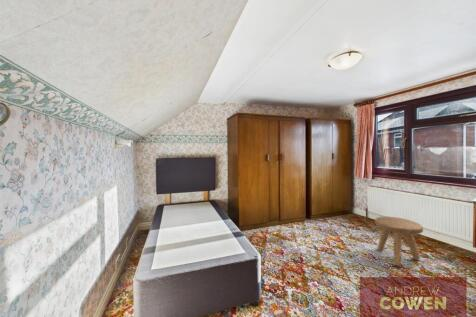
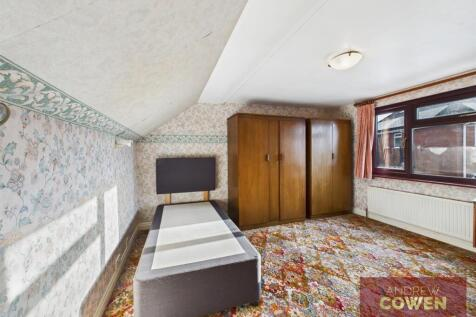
- stool (397, 240)
